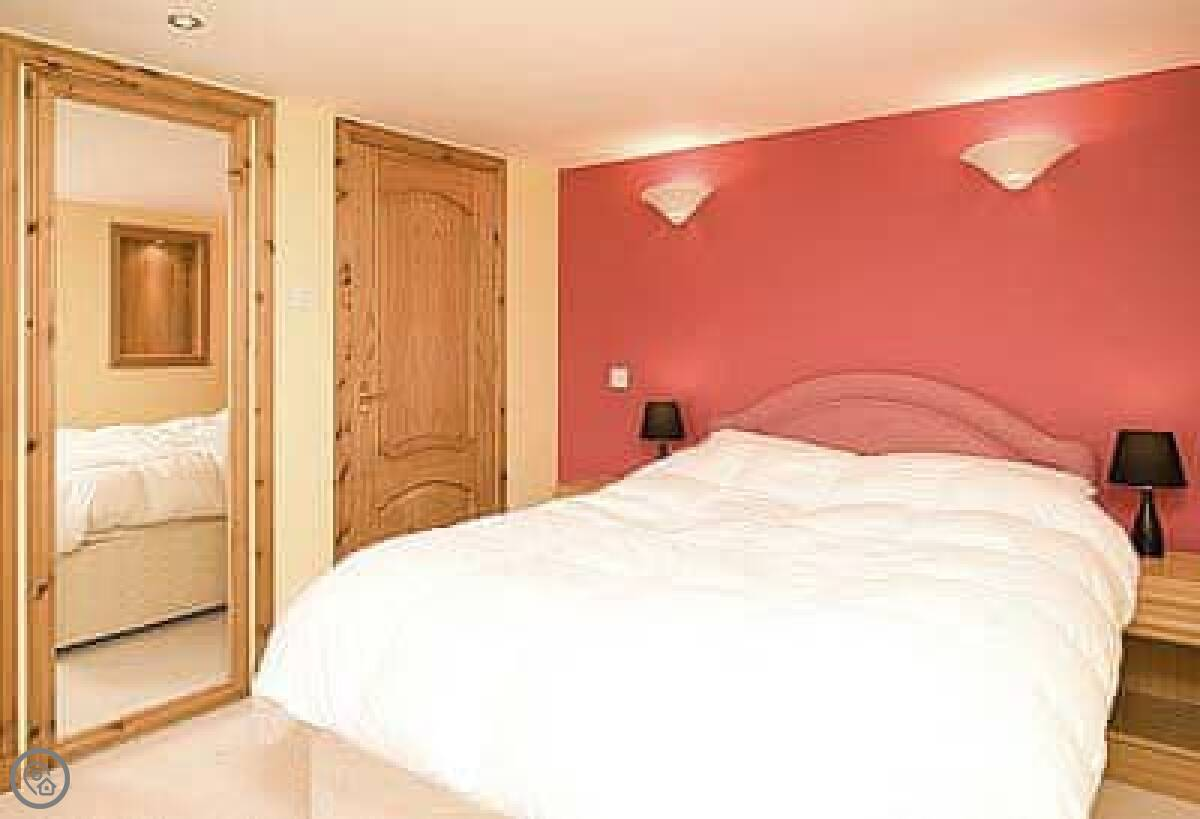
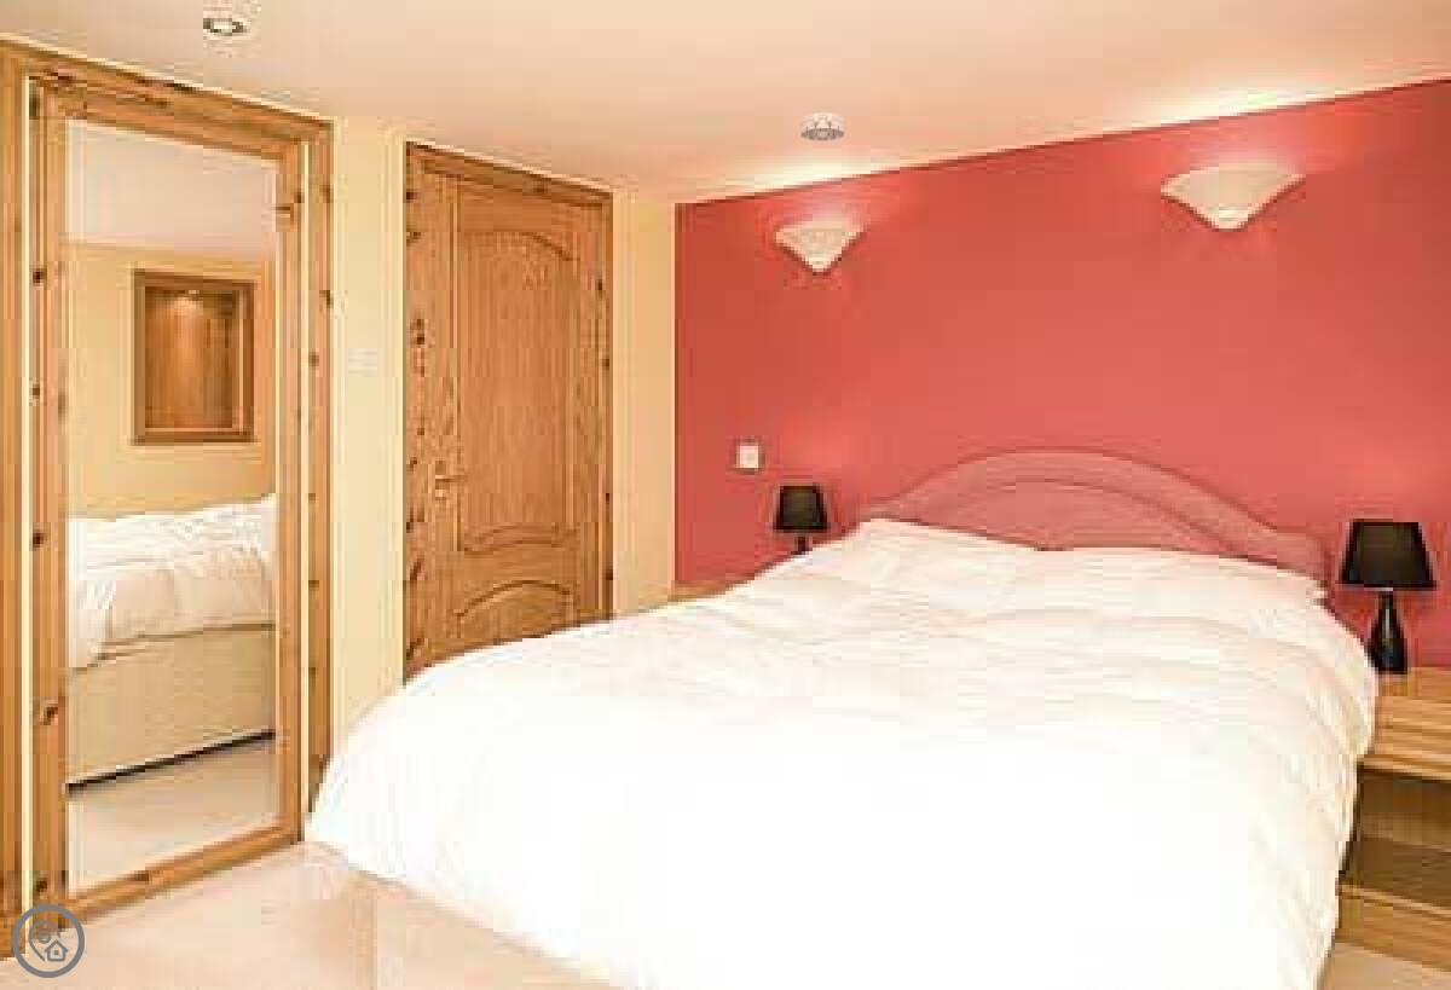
+ smoke detector (822, 126)
